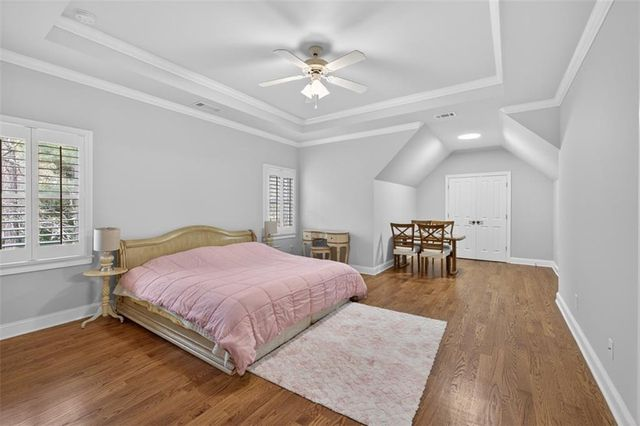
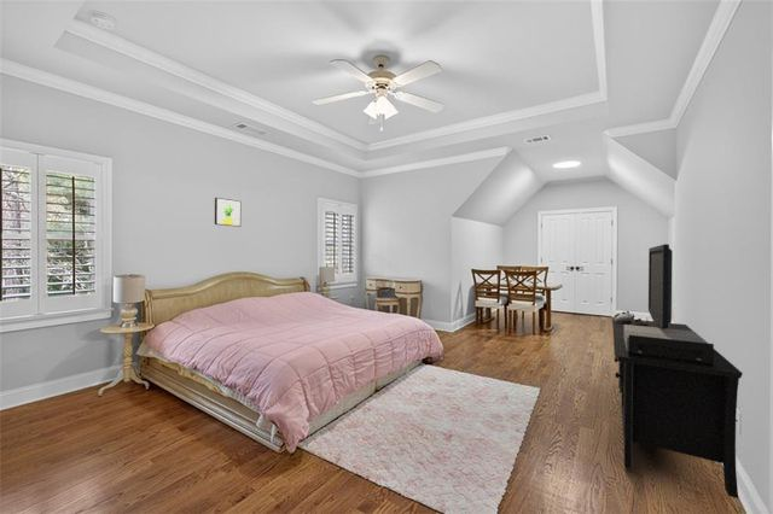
+ wall art (227, 212)
+ media console (657, 335)
